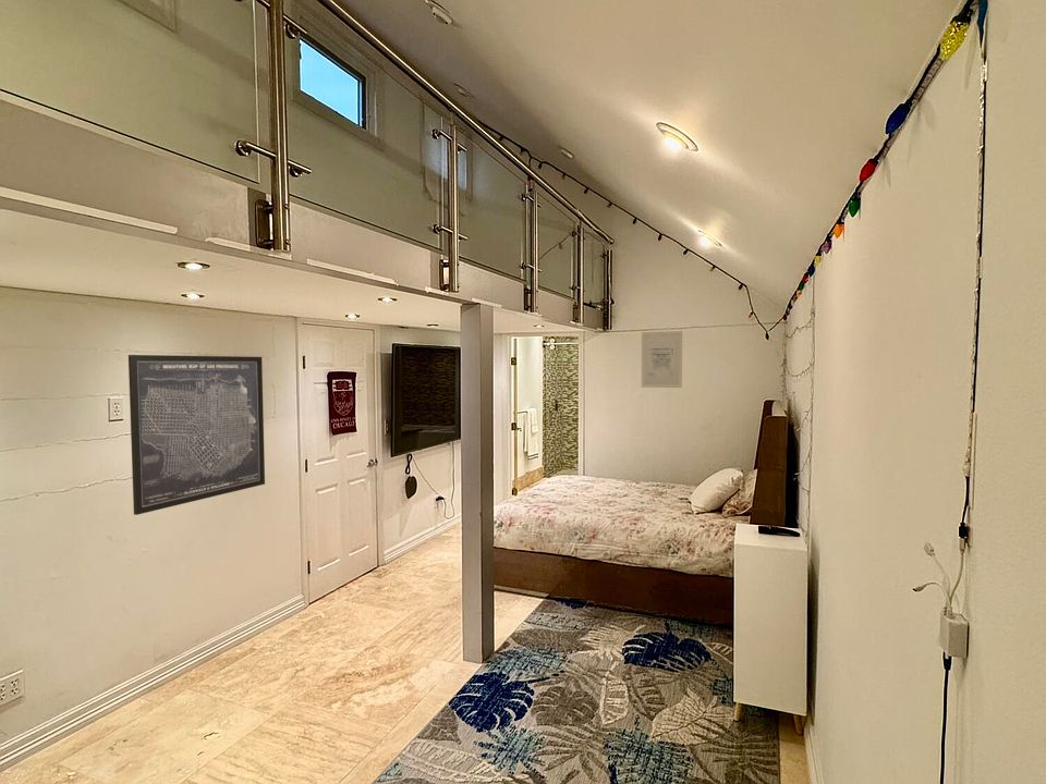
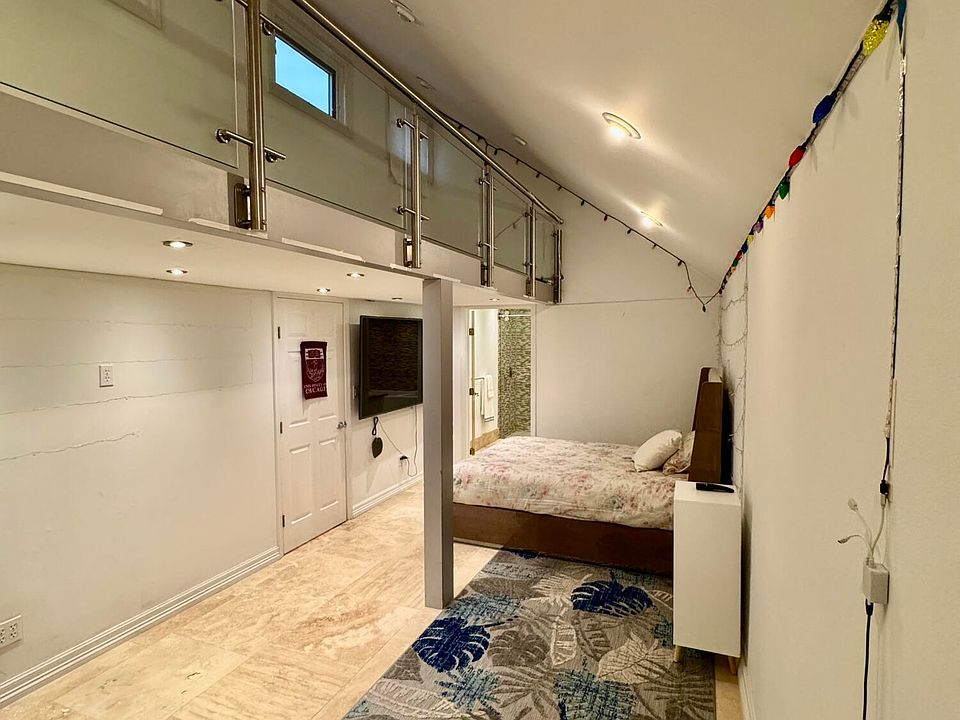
- wall art (661, 359)
- wall art (204, 427)
